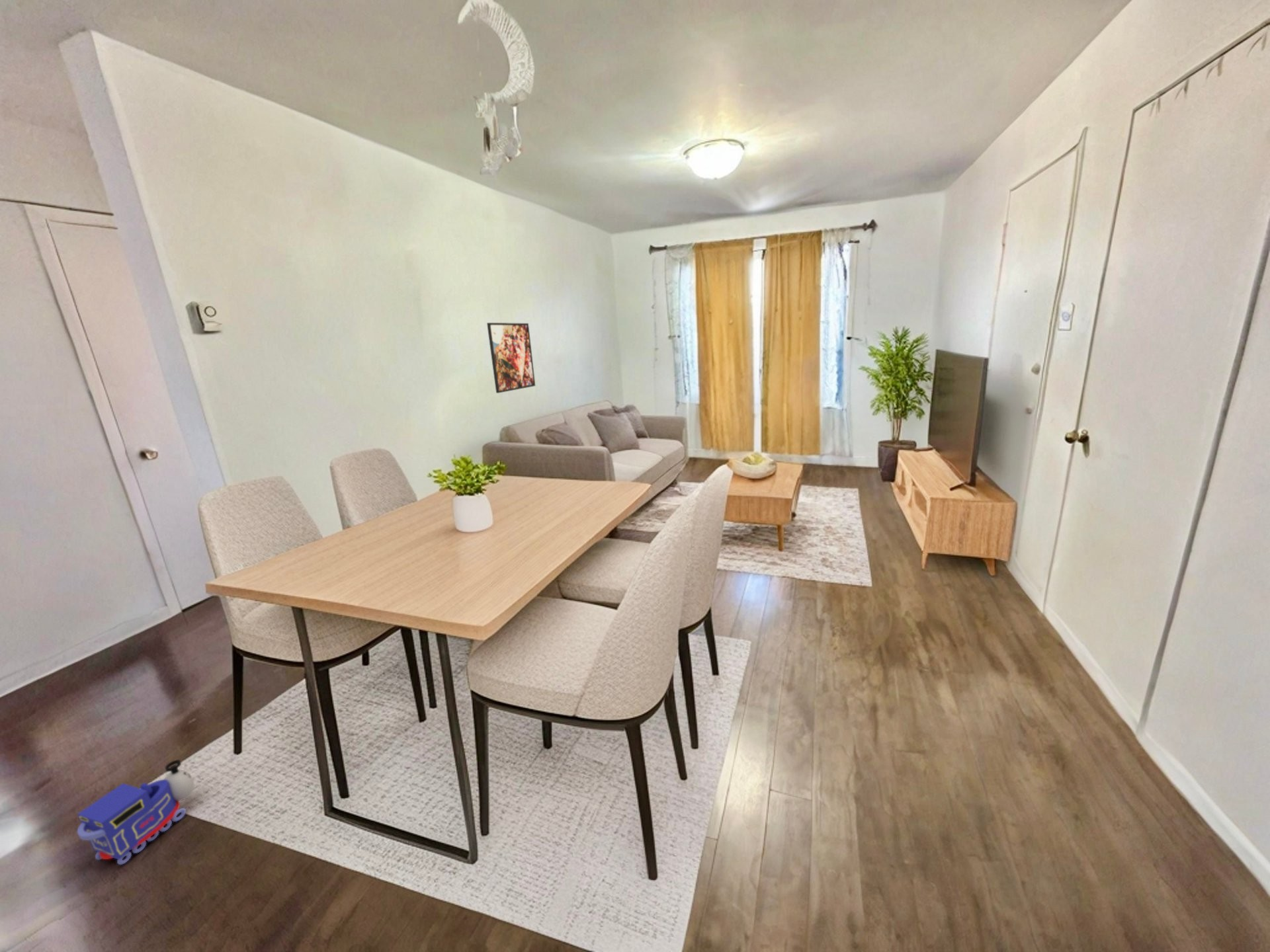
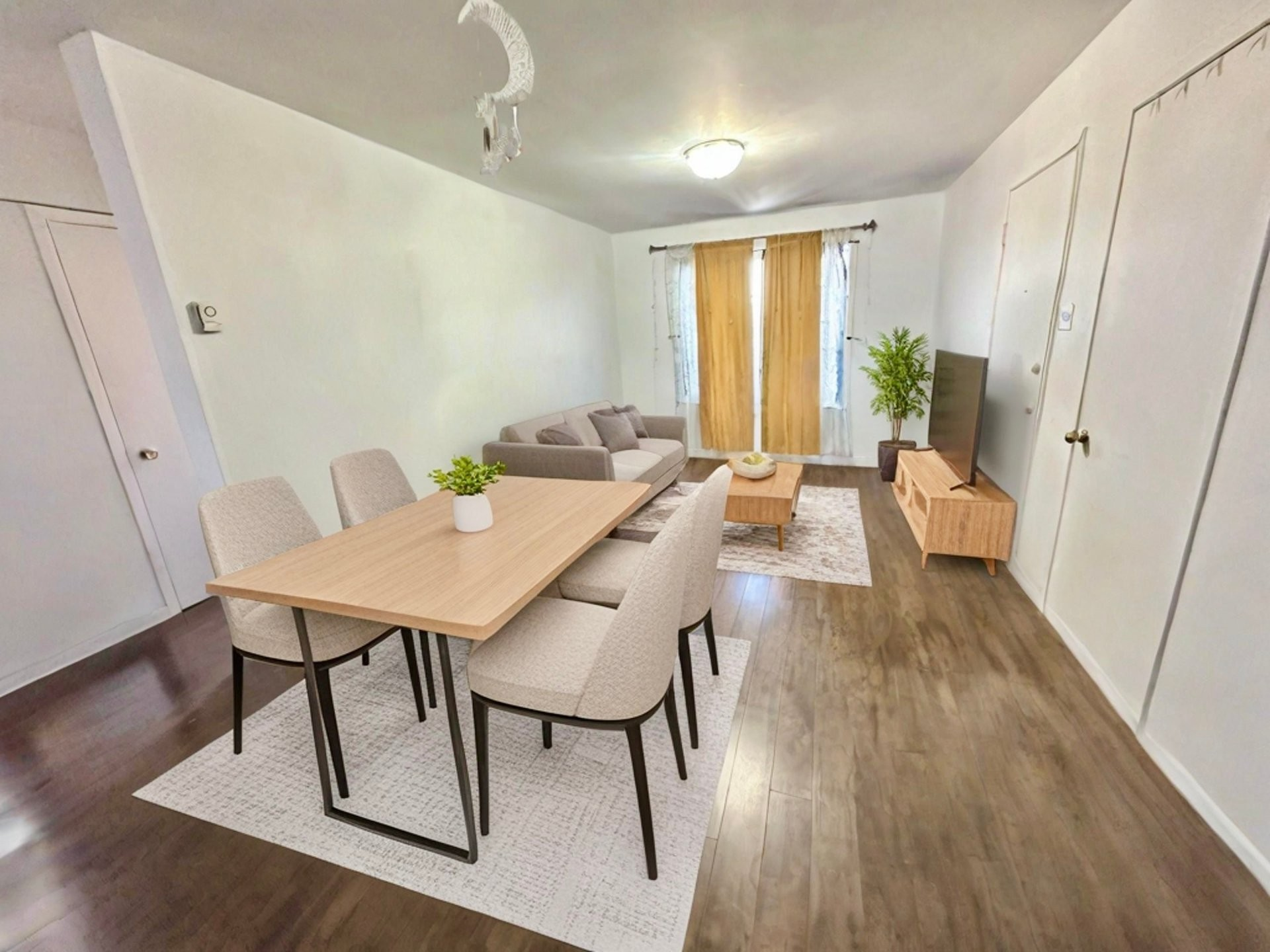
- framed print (513, 356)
- toy train (142, 811)
